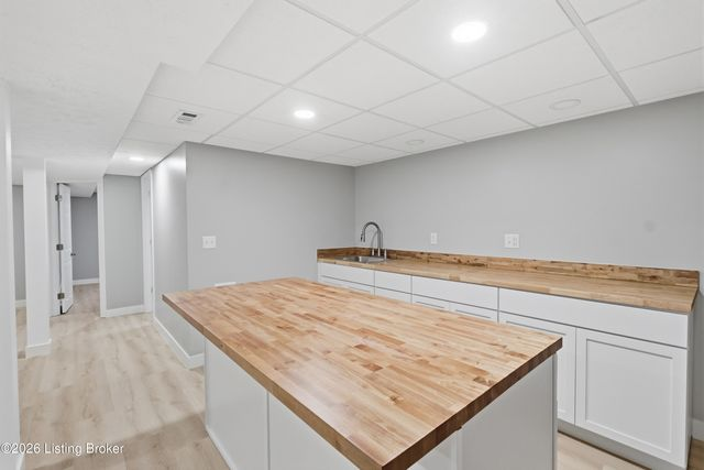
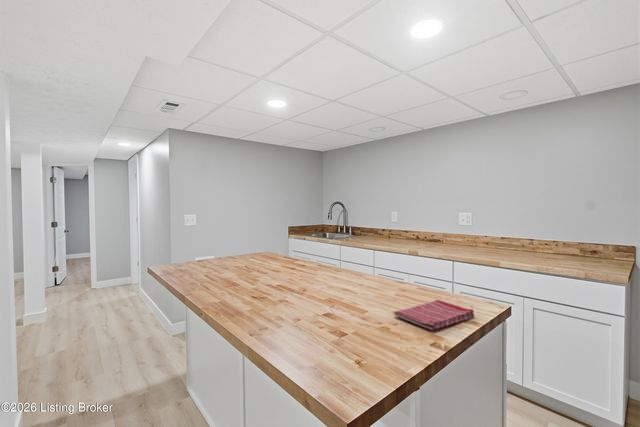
+ dish towel (434, 312)
